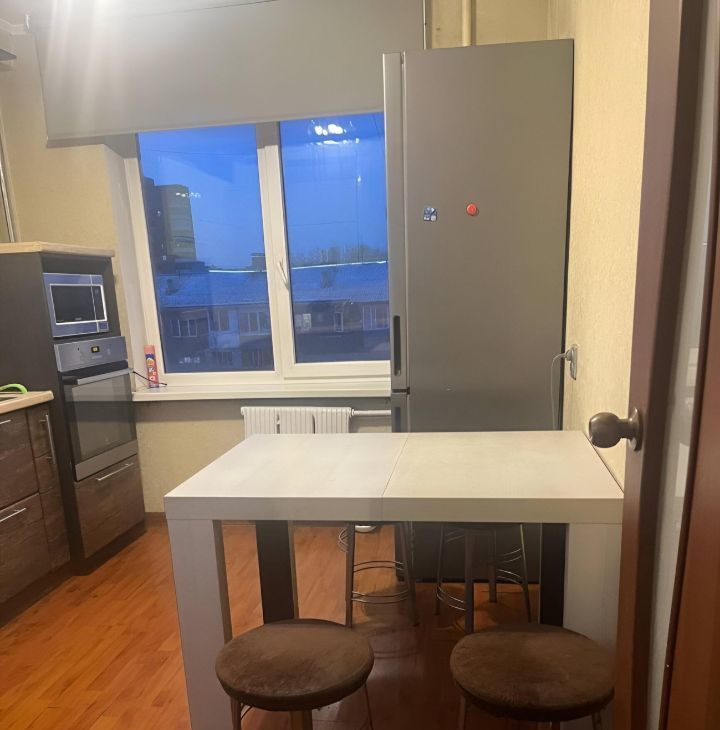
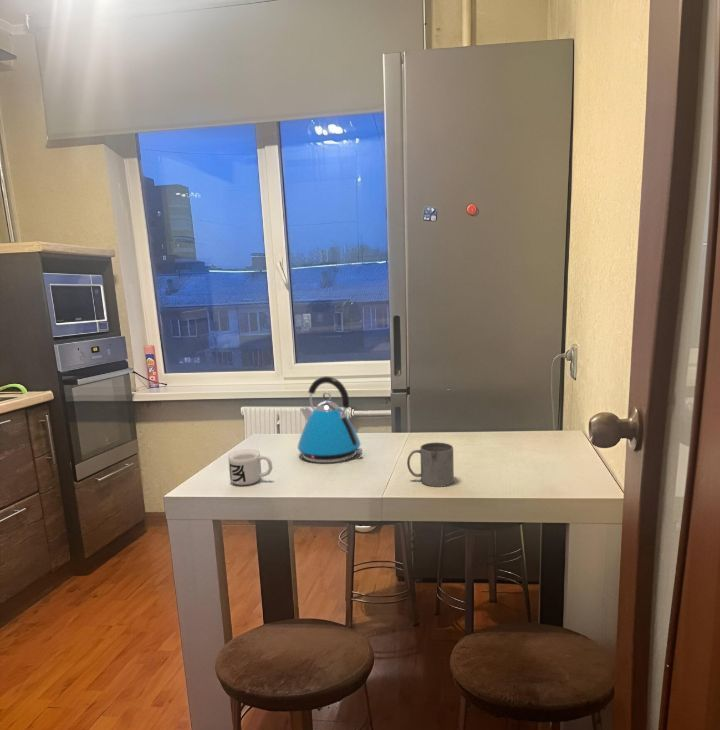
+ kettle (329, 415)
+ mug (251, 467)
+ mug (430, 463)
